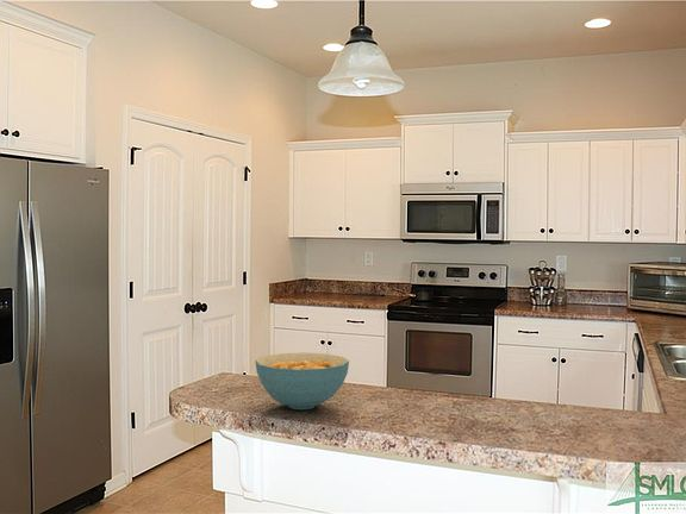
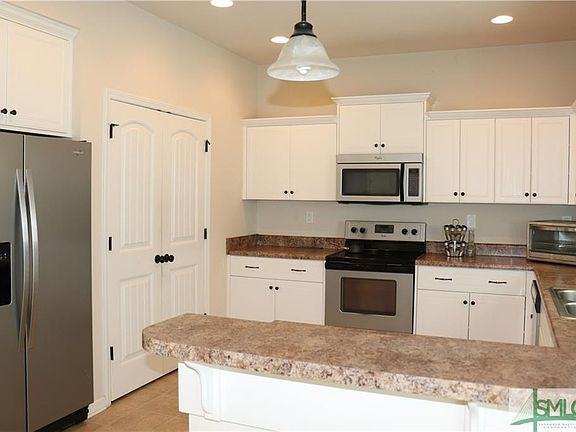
- cereal bowl (301, 383)
